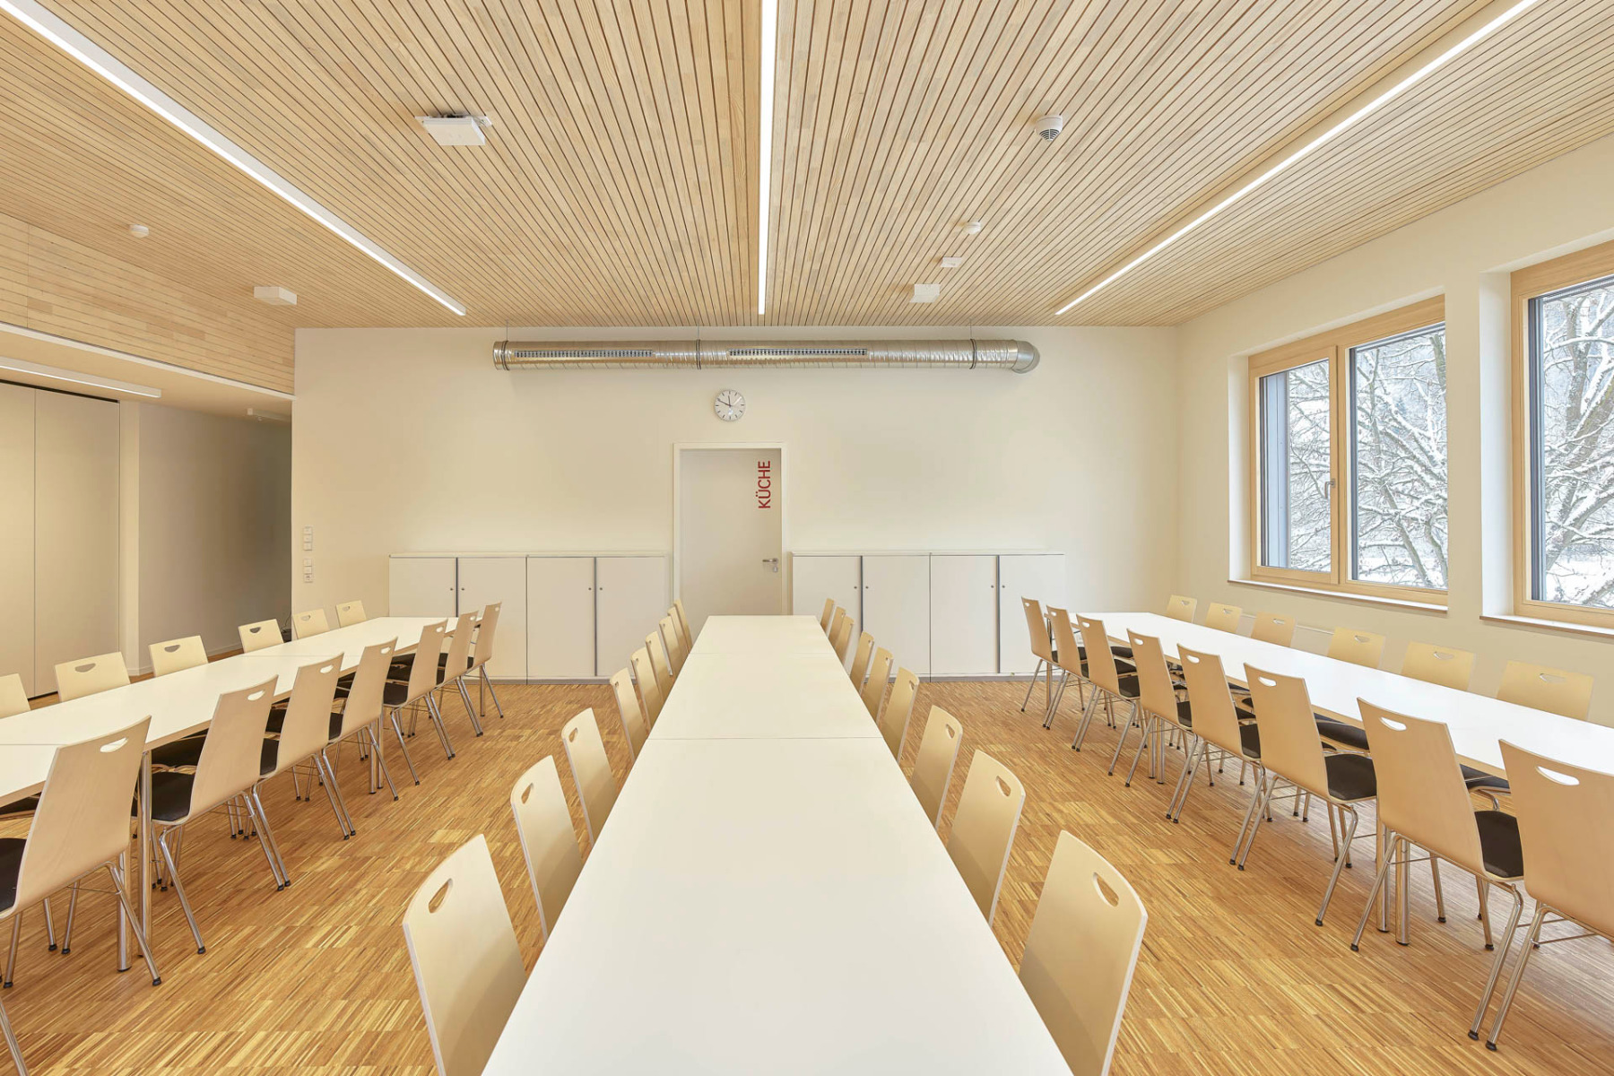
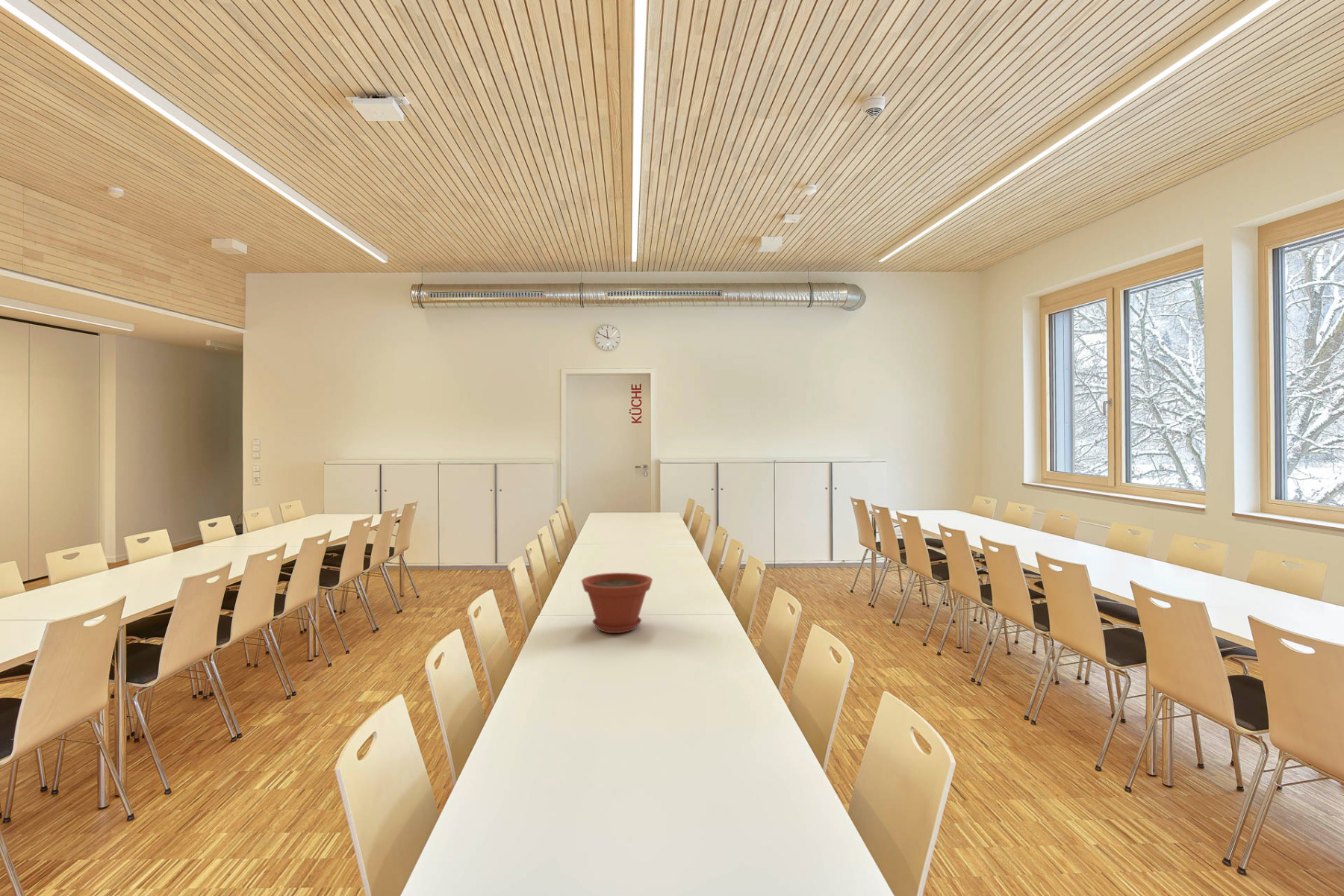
+ plant pot (617, 603)
